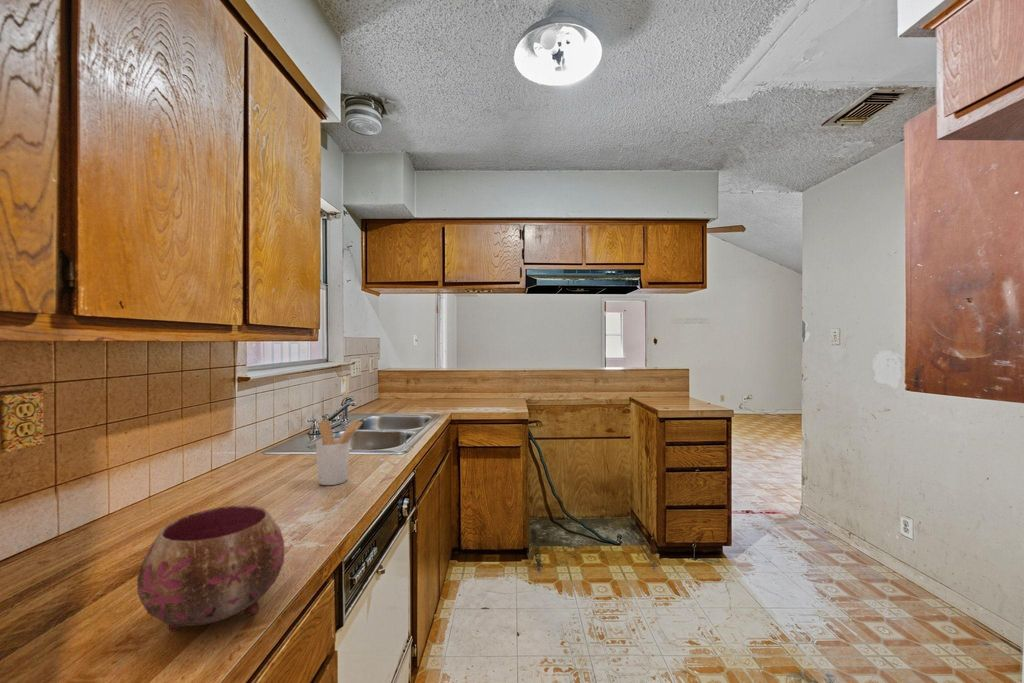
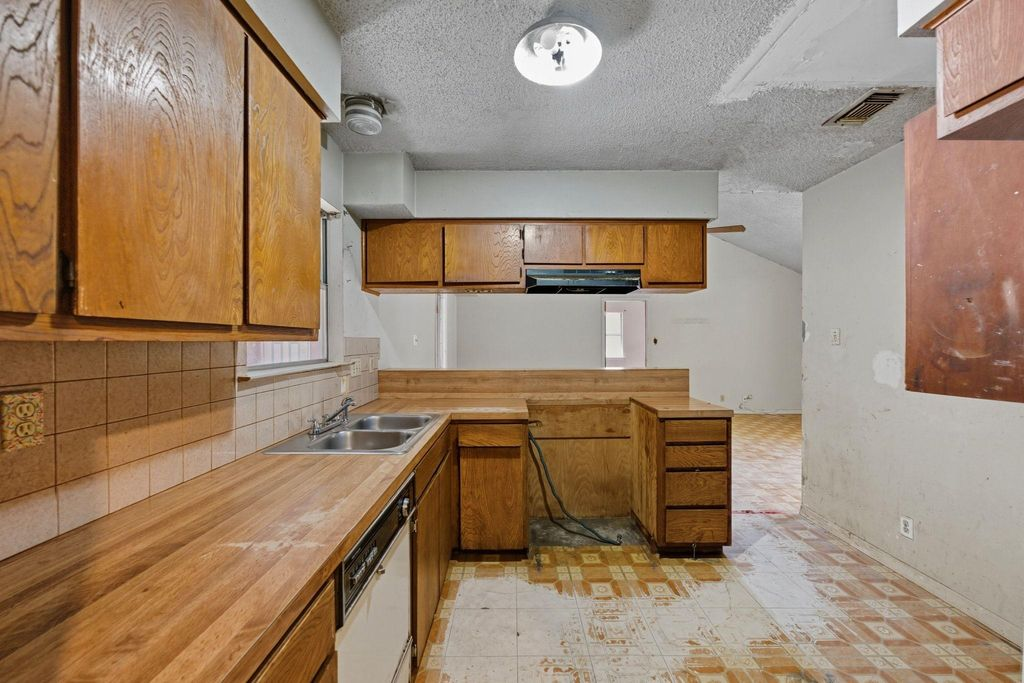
- bowl (216, 568)
- utensil holder (340, 449)
